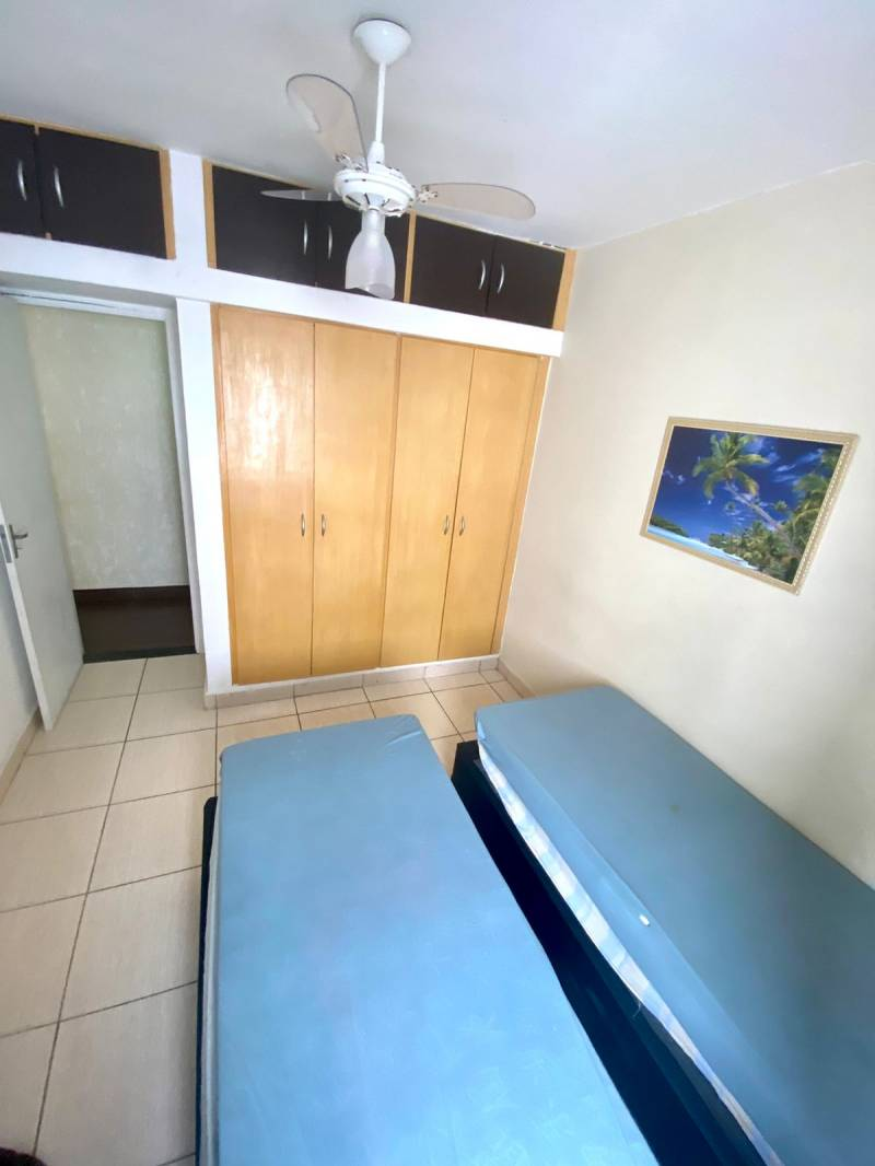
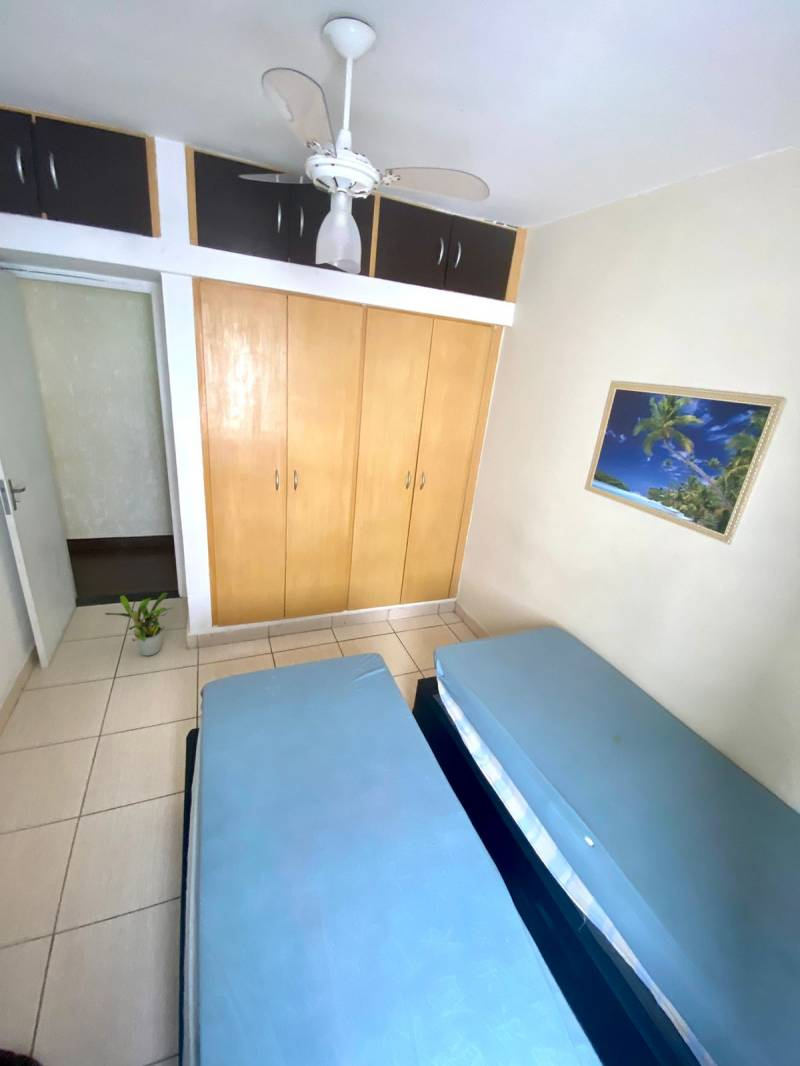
+ potted plant (143, 627)
